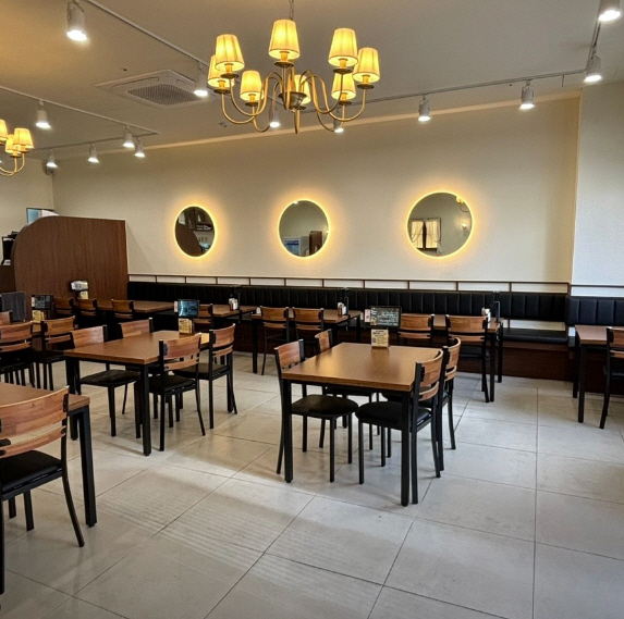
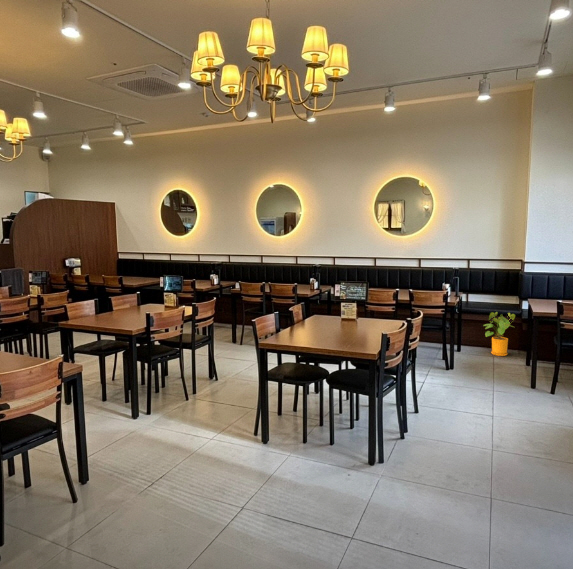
+ house plant (498, 333)
